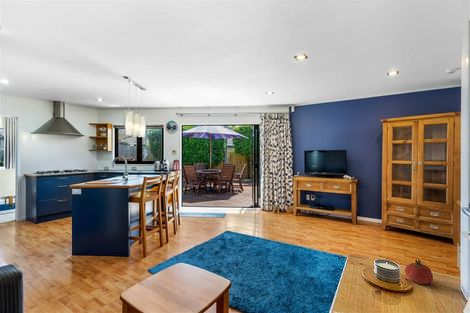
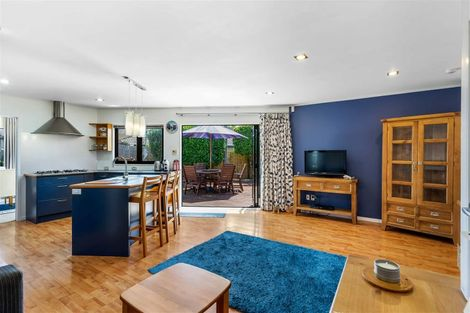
- fruit (418, 269)
